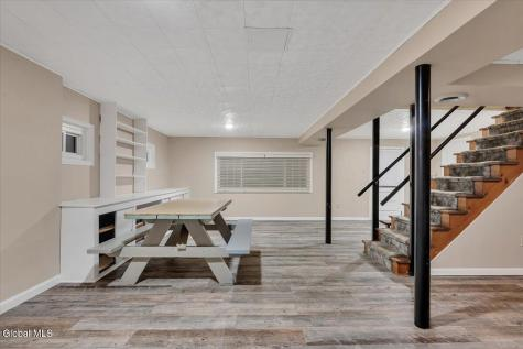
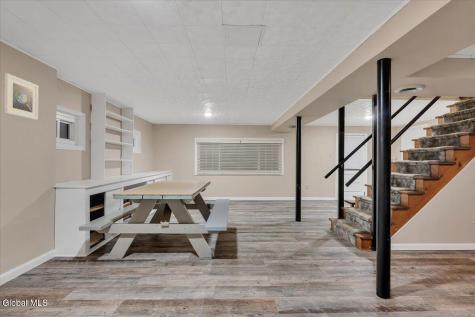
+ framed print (22, 98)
